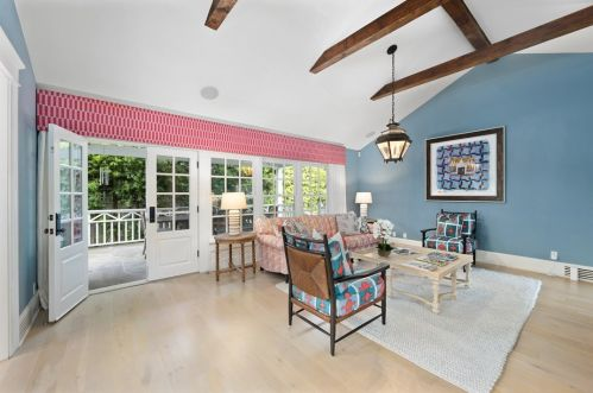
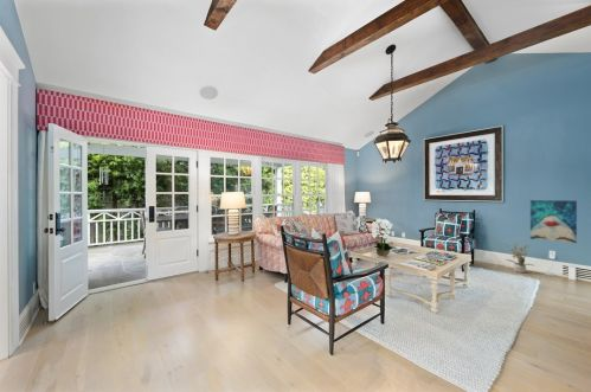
+ potted plant (518, 257)
+ wall art (552, 220)
